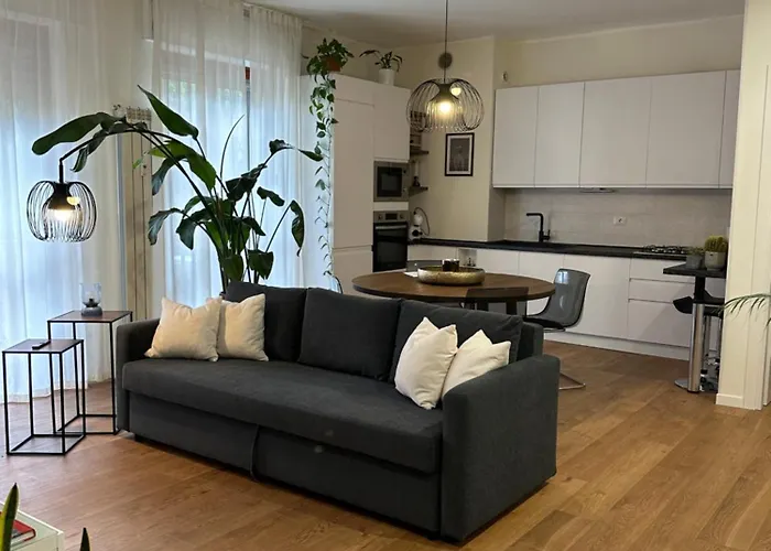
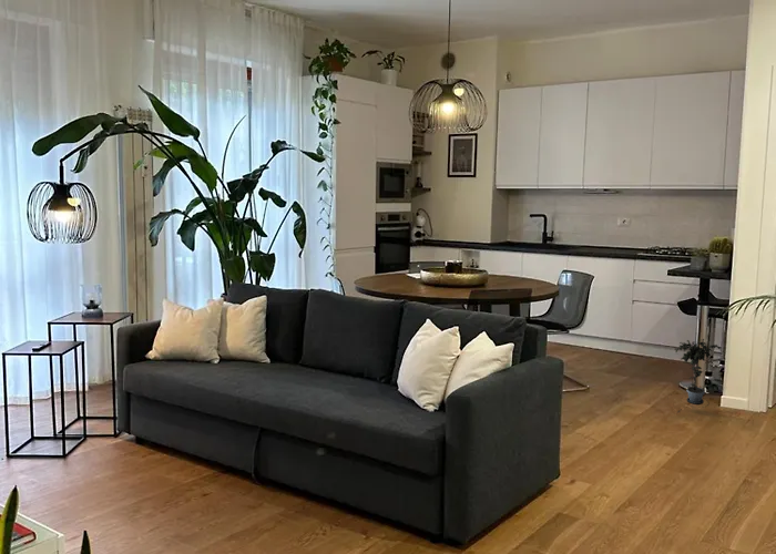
+ potted plant (697, 373)
